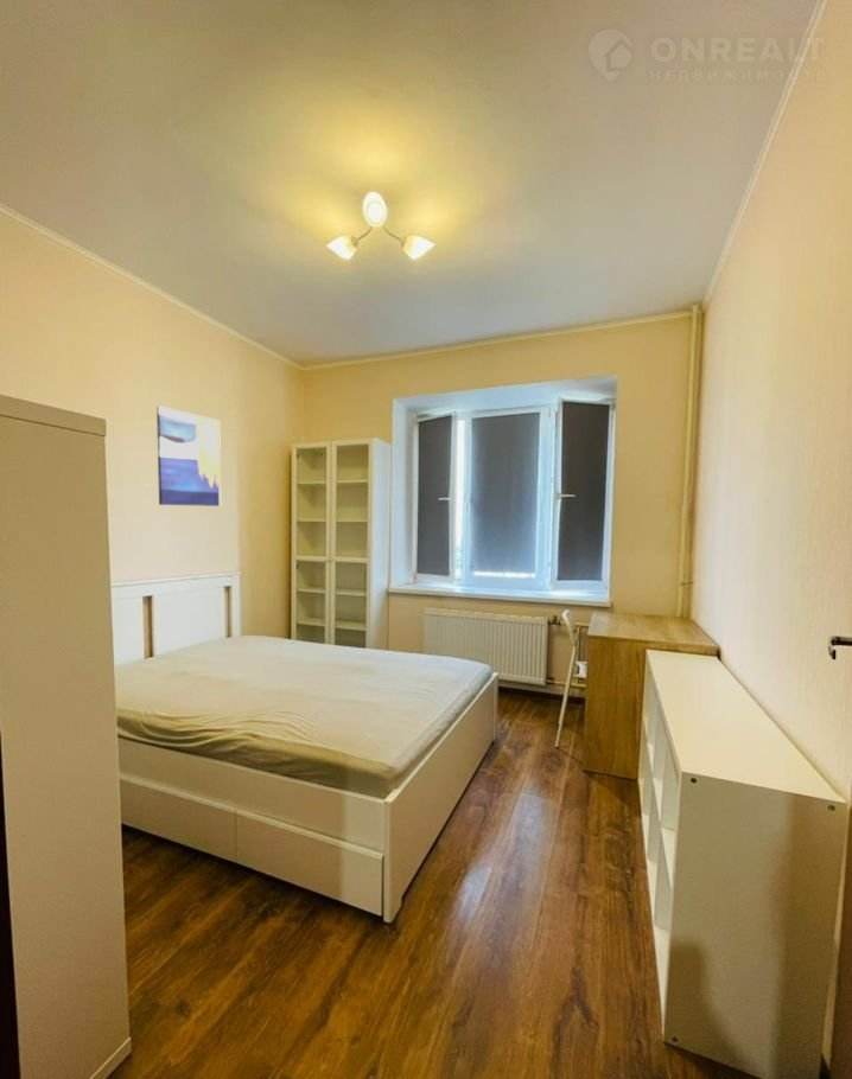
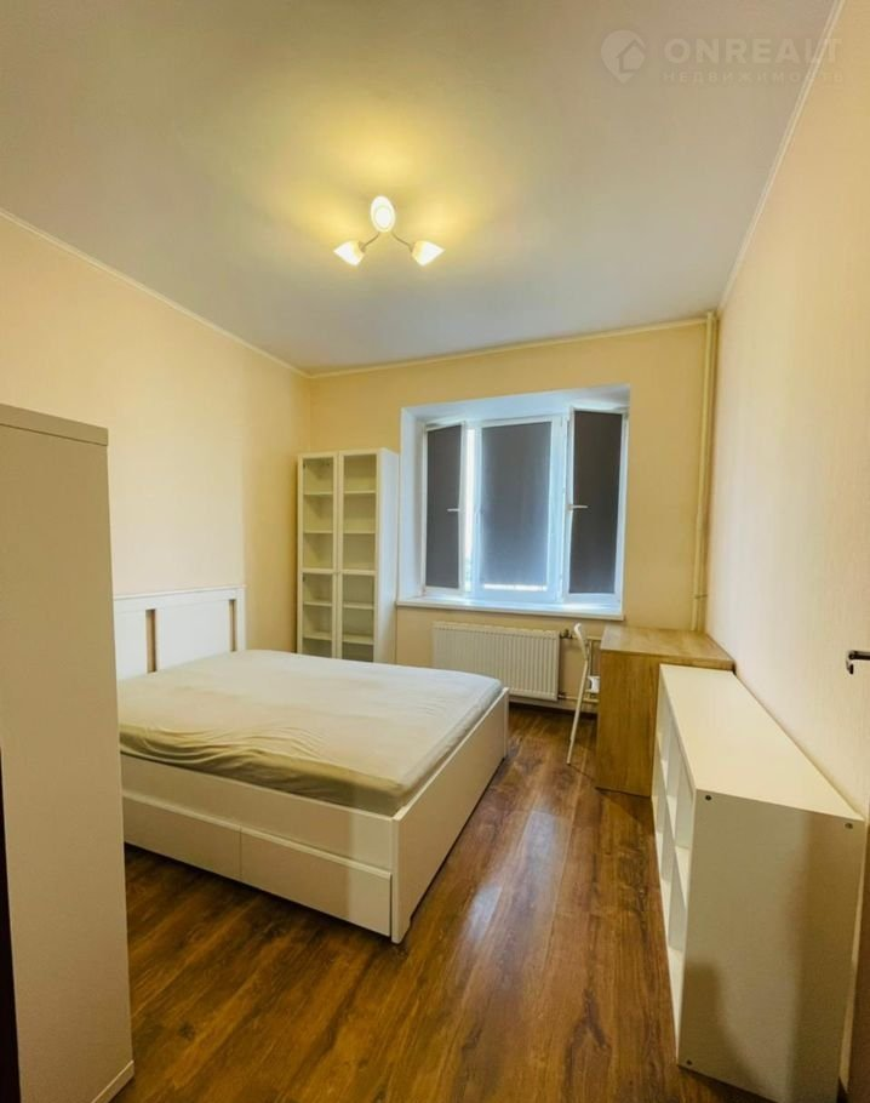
- wall art (191, 460)
